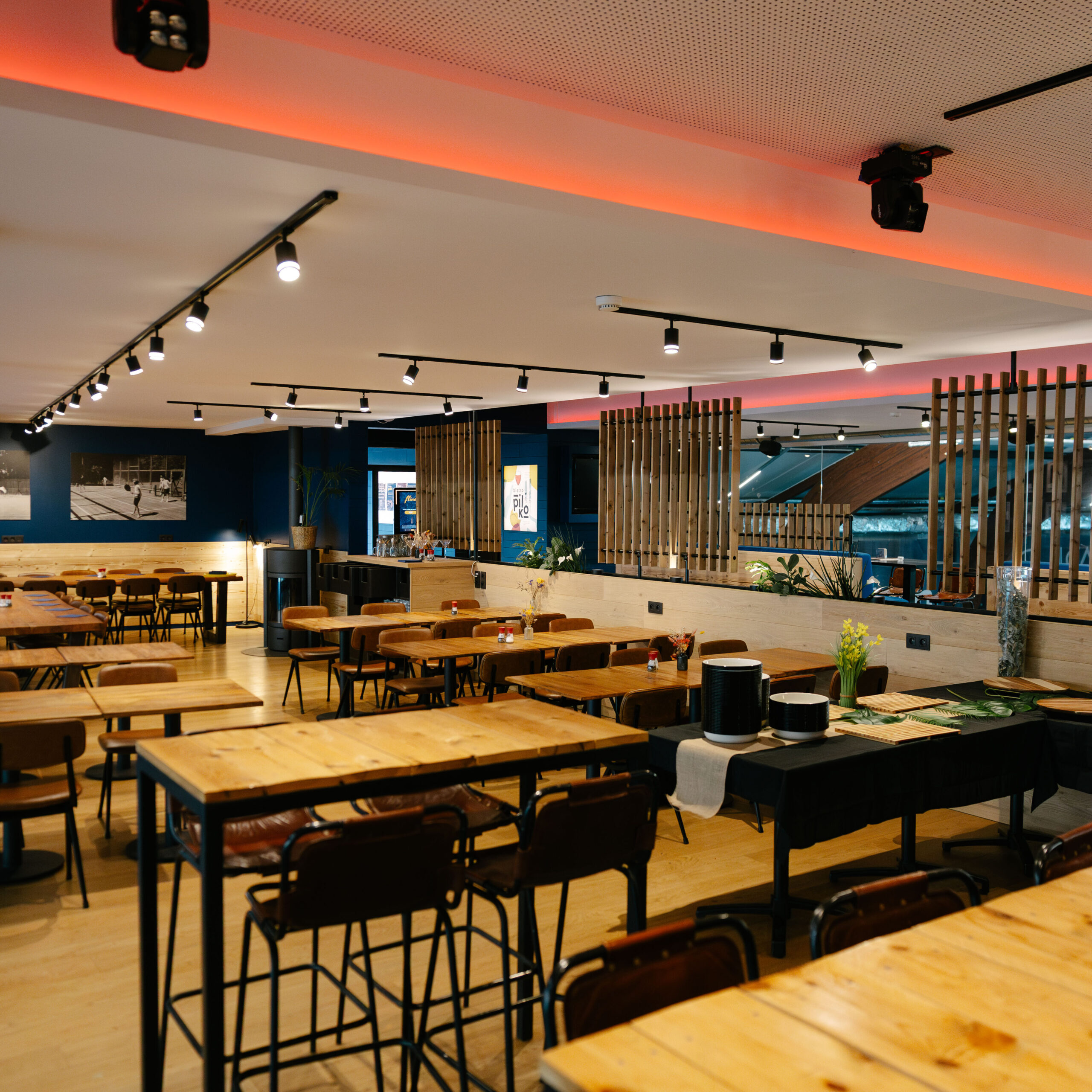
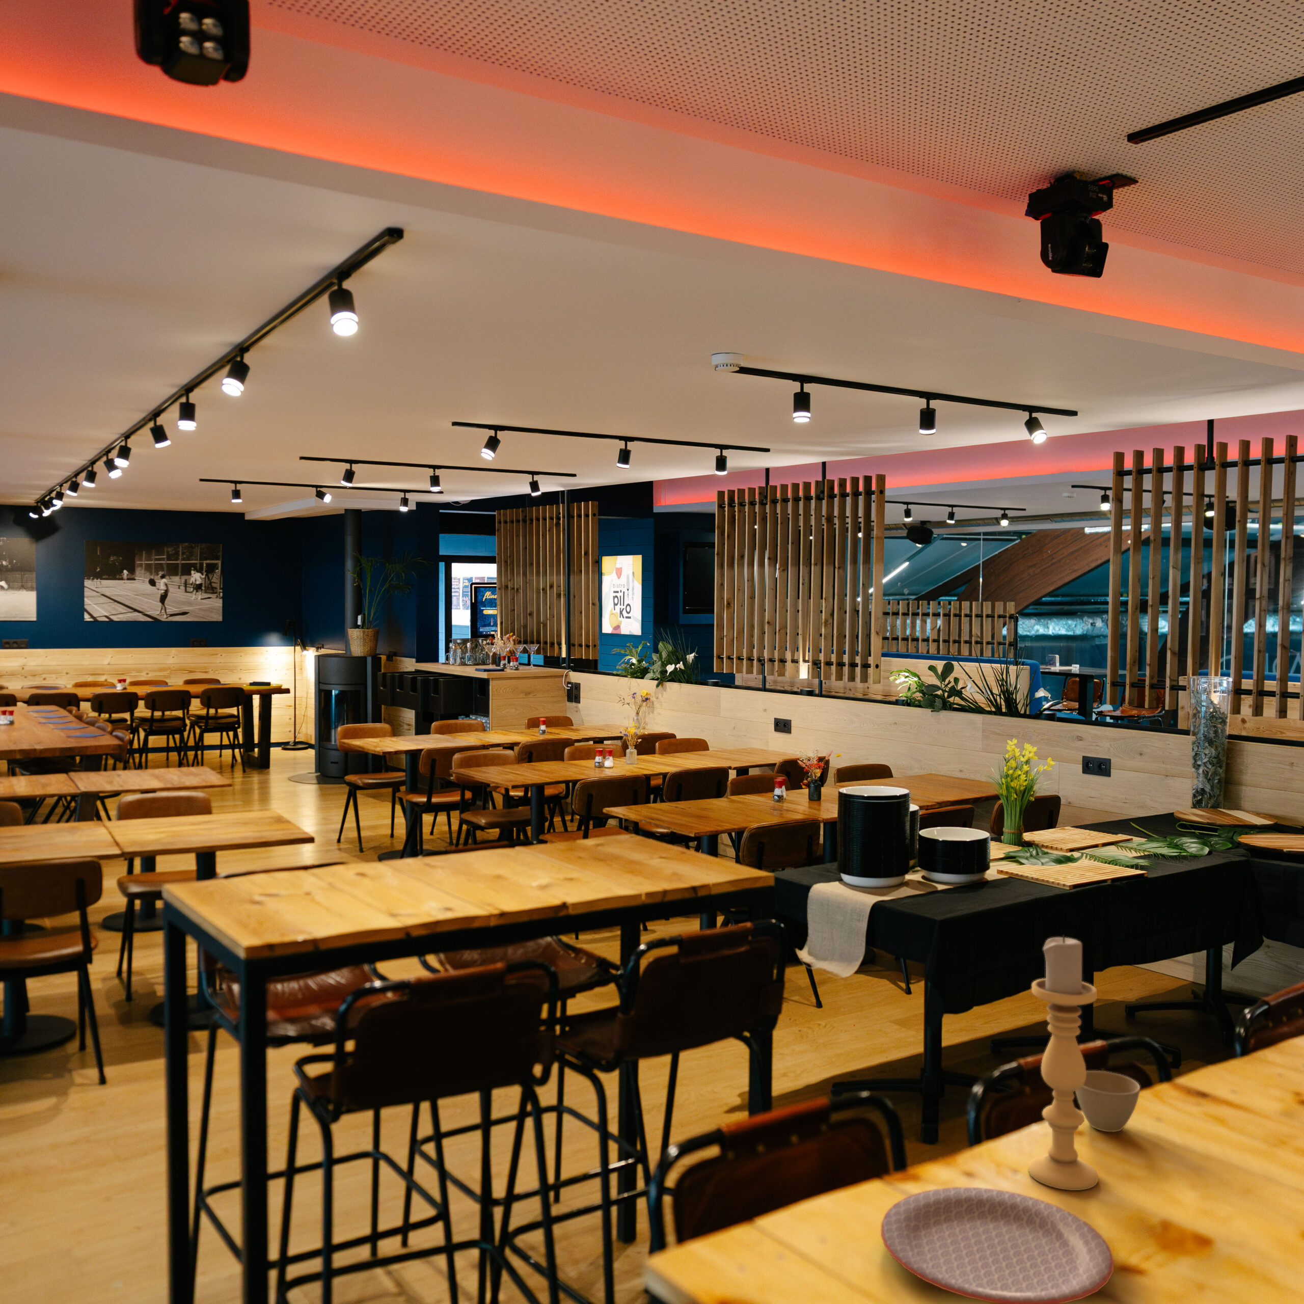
+ plate (994, 1248)
+ candle holder (1064, 1054)
+ flower pot (1106, 1103)
